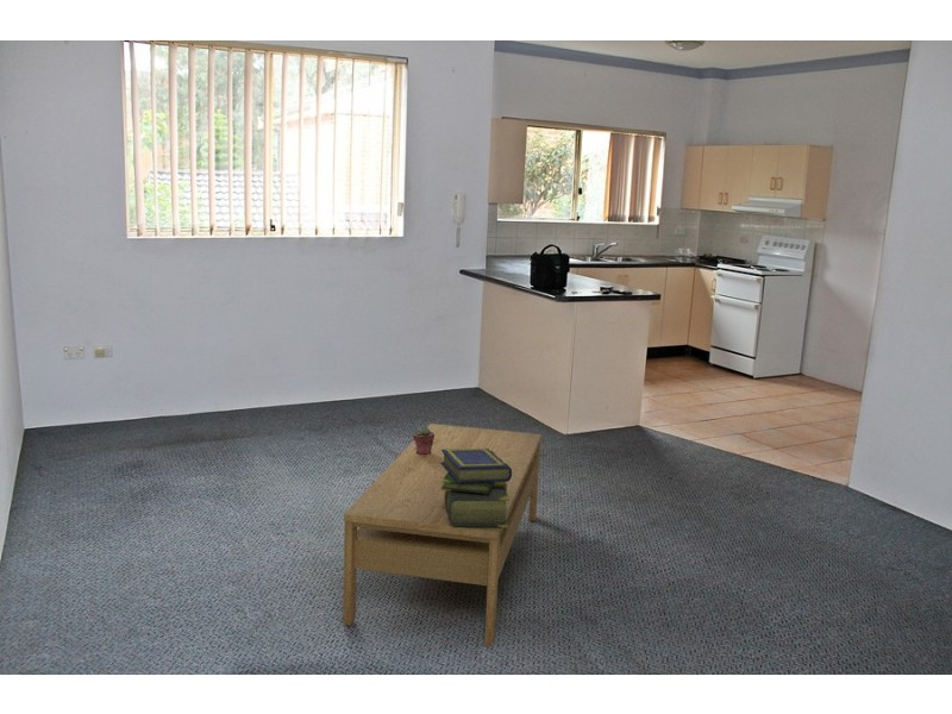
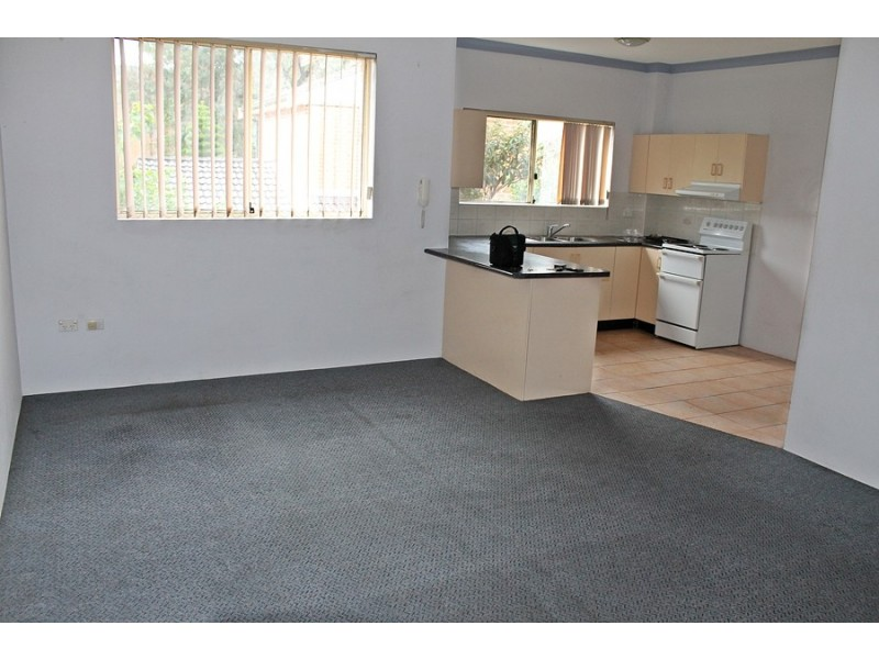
- potted succulent (424, 438)
- stack of books (472, 483)
- coffee table (447, 515)
